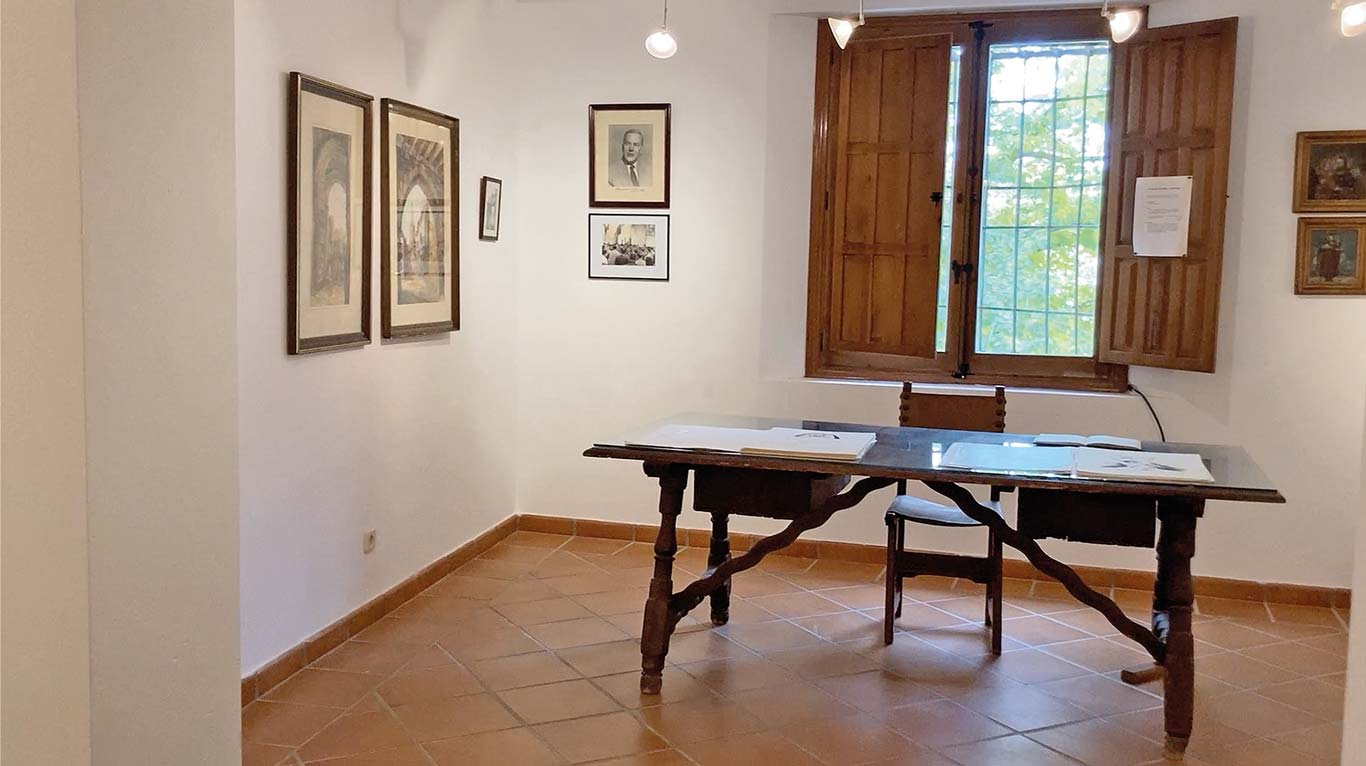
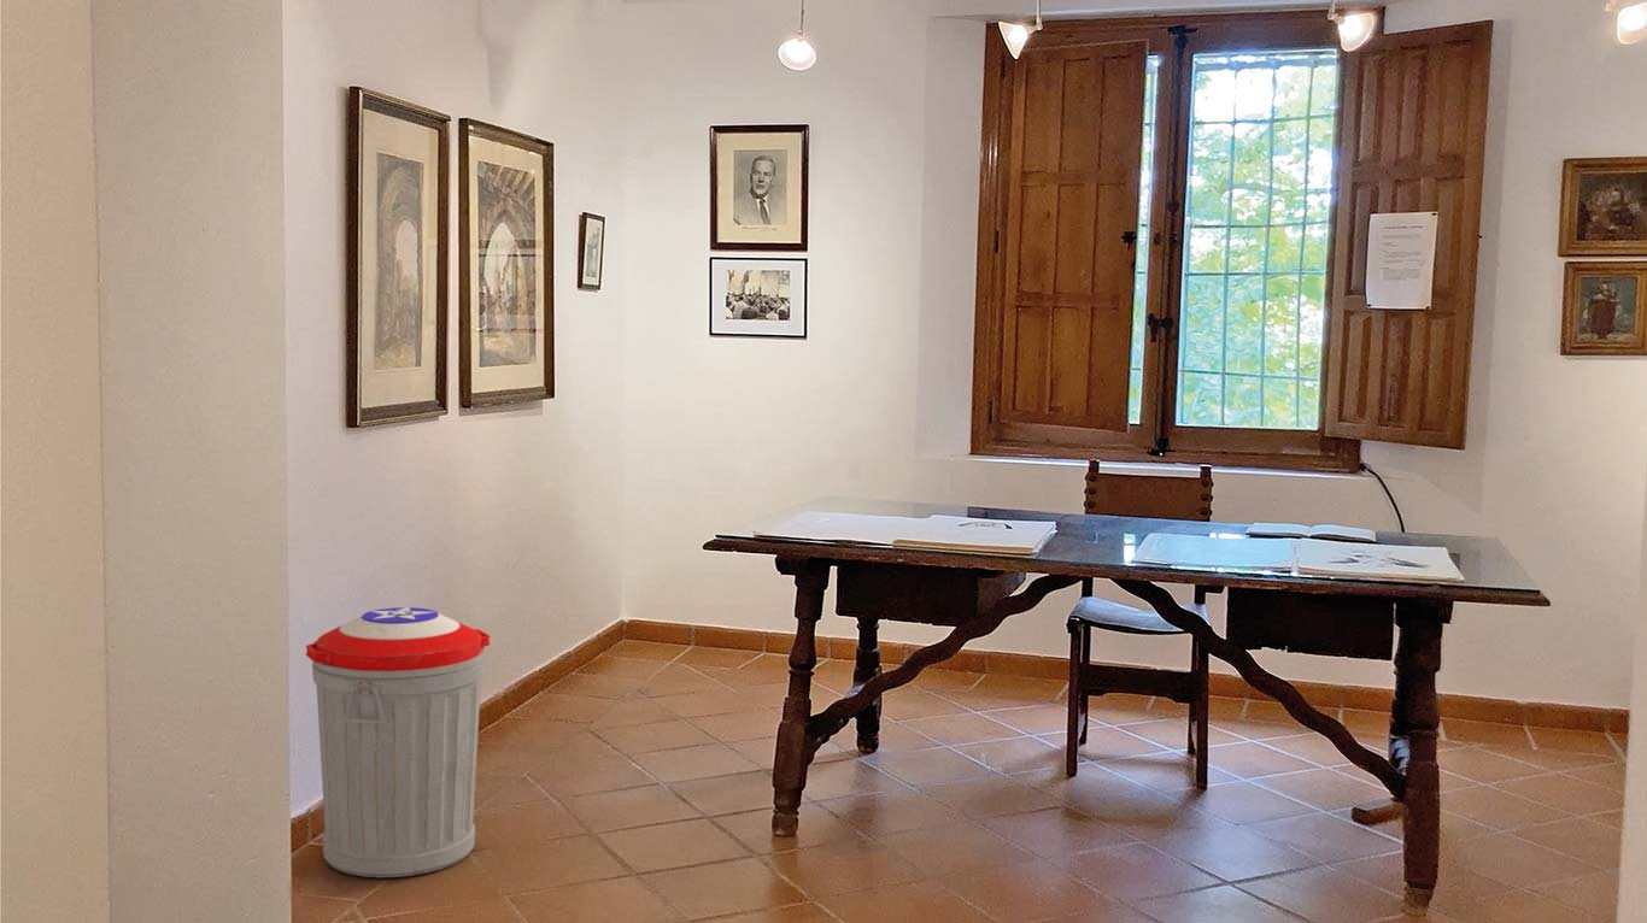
+ trash can (400, 733)
